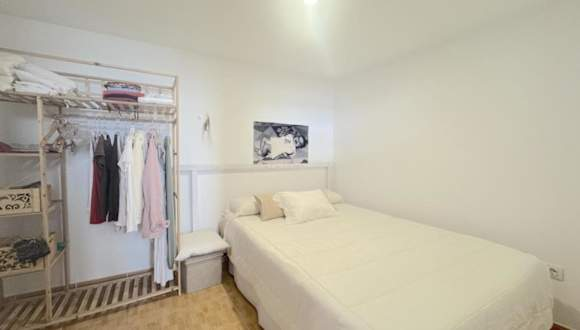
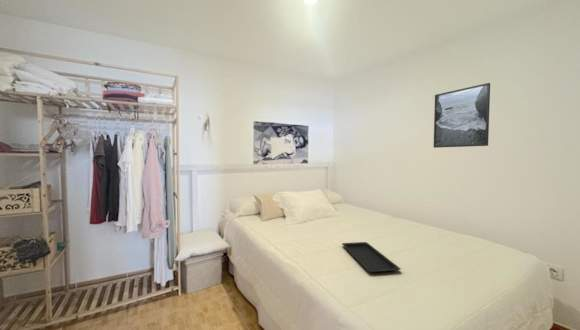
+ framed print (459, 118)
+ serving tray (367, 256)
